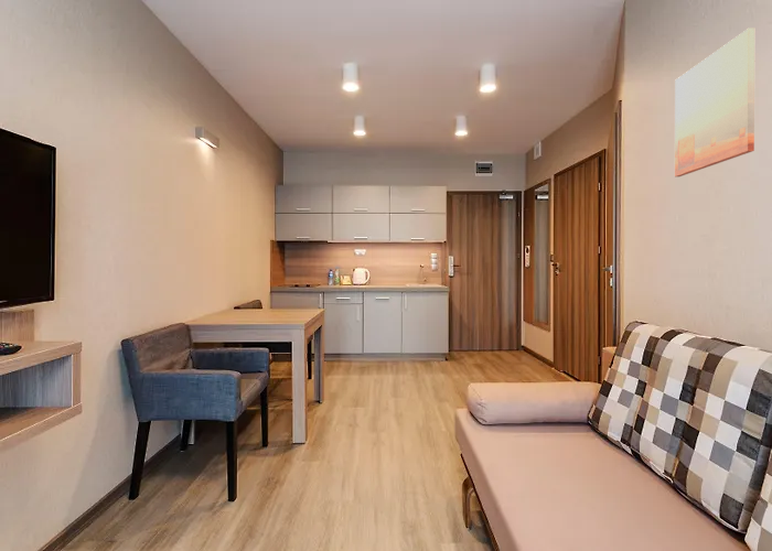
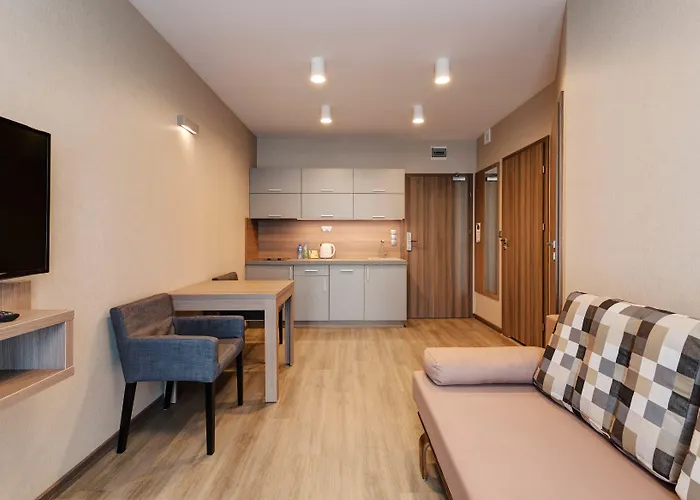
- wall art (710, 111)
